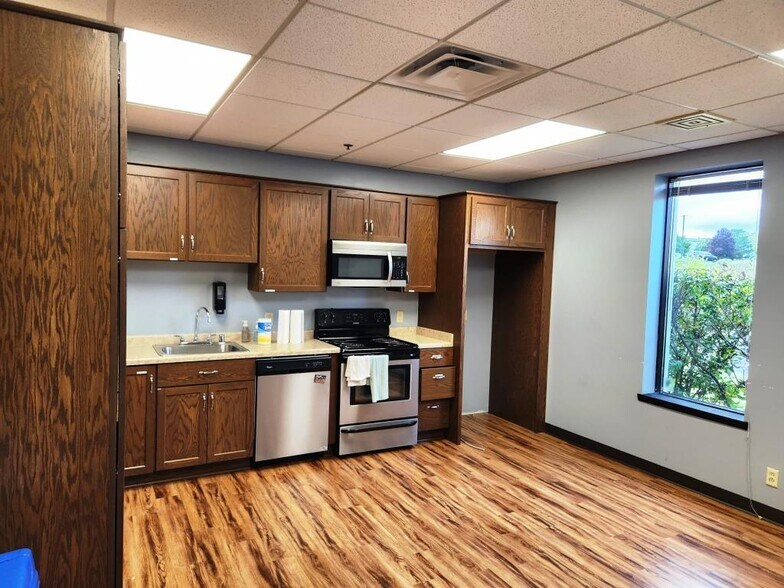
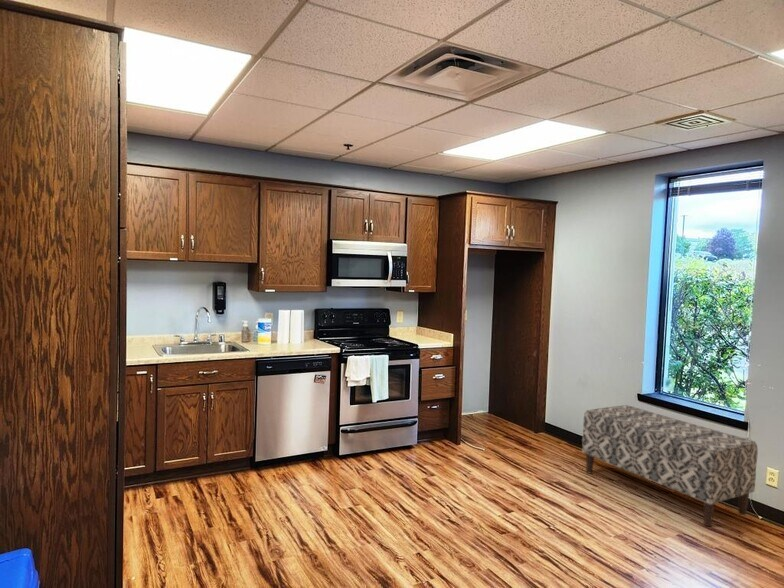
+ bench (661, 458)
